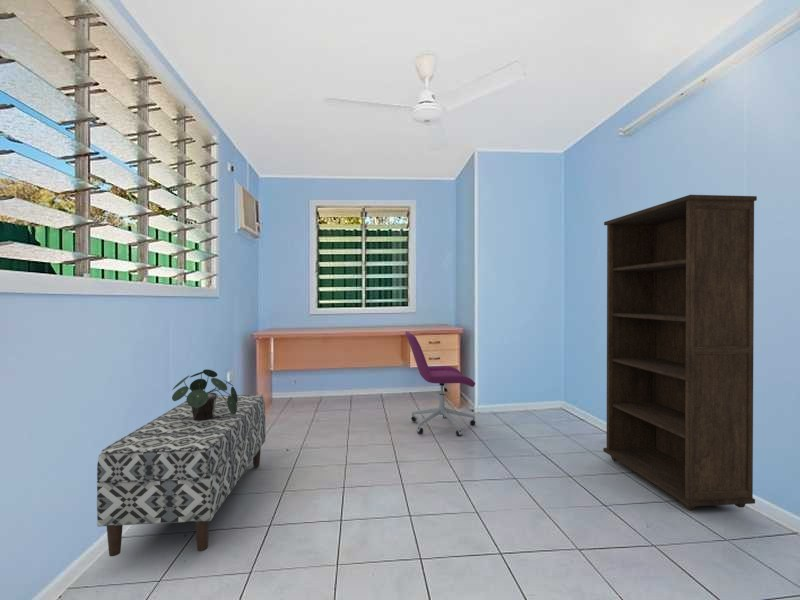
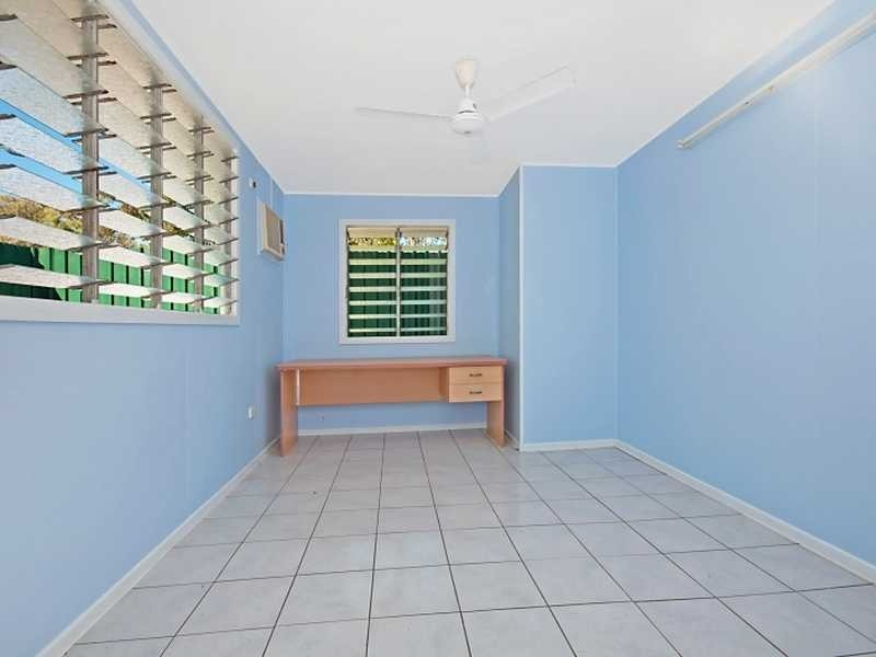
- bench (200, 458)
- office chair (441, 378)
- potted plant (204, 393)
- bookcase (668, 346)
